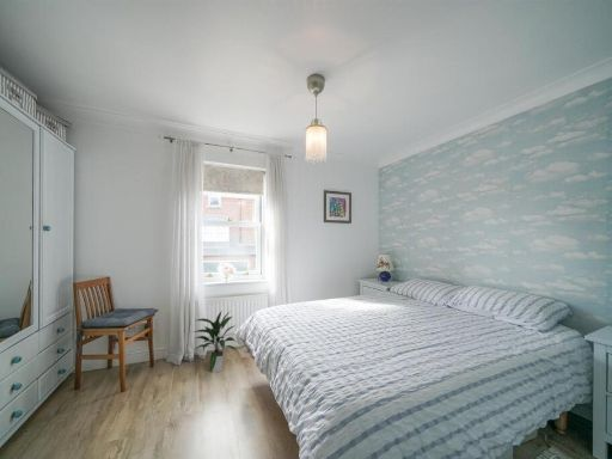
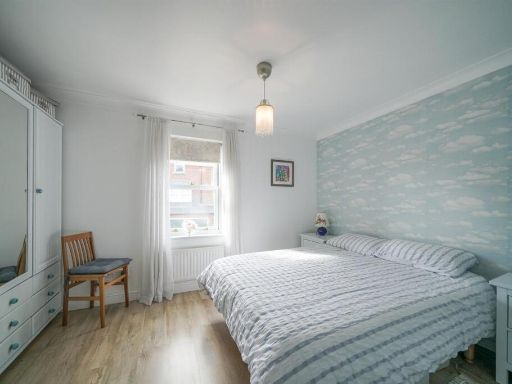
- indoor plant (215, 341)
